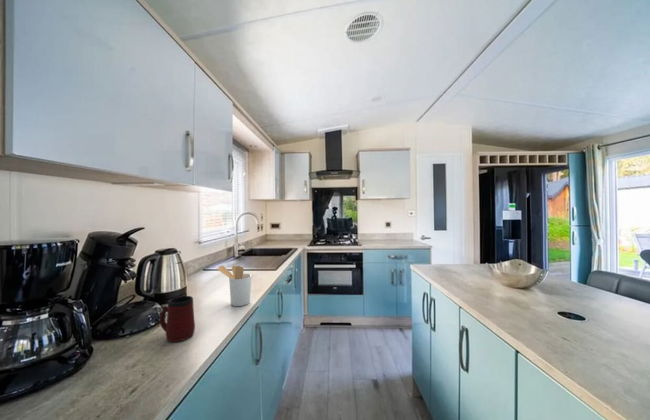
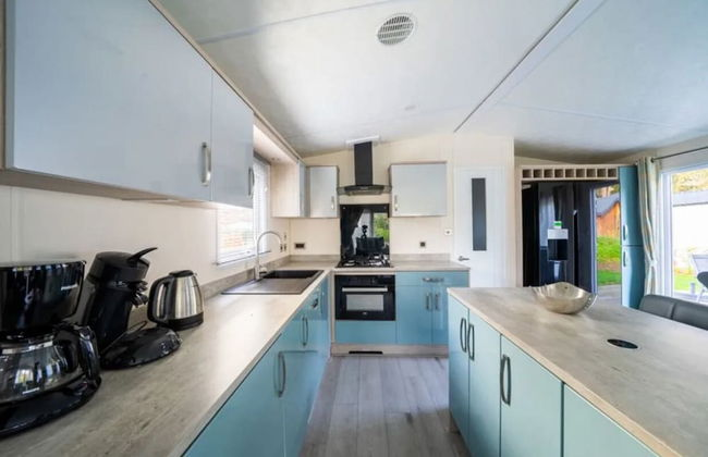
- mug (176, 317)
- utensil holder (234, 283)
